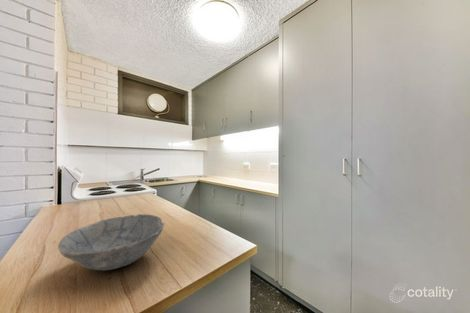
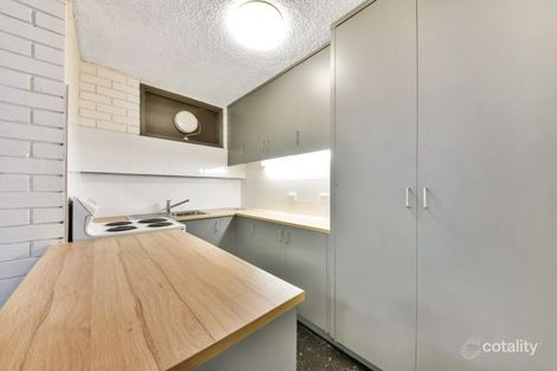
- bowl (118, 244)
